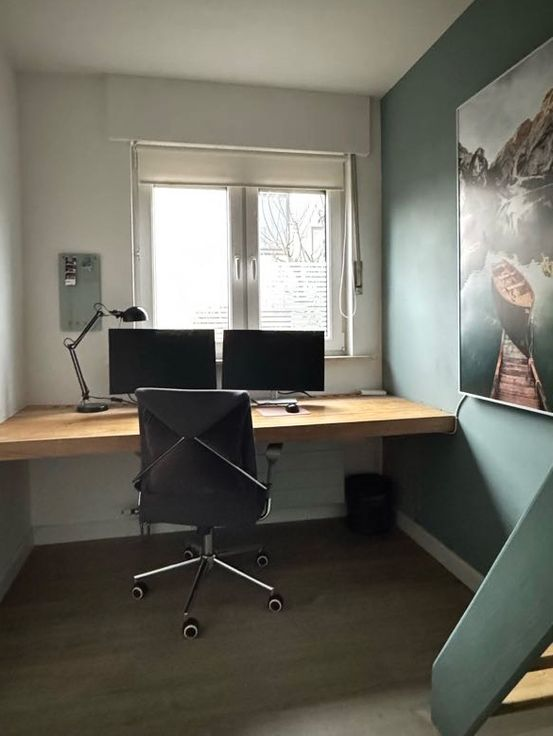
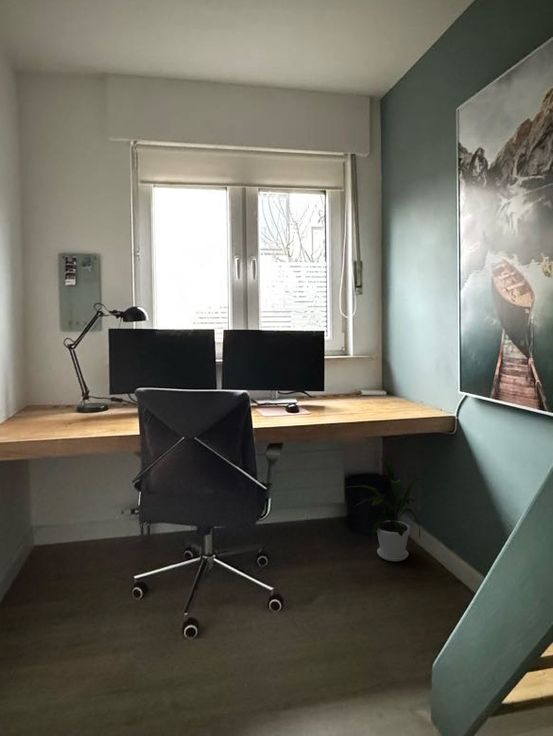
+ house plant (390, 510)
